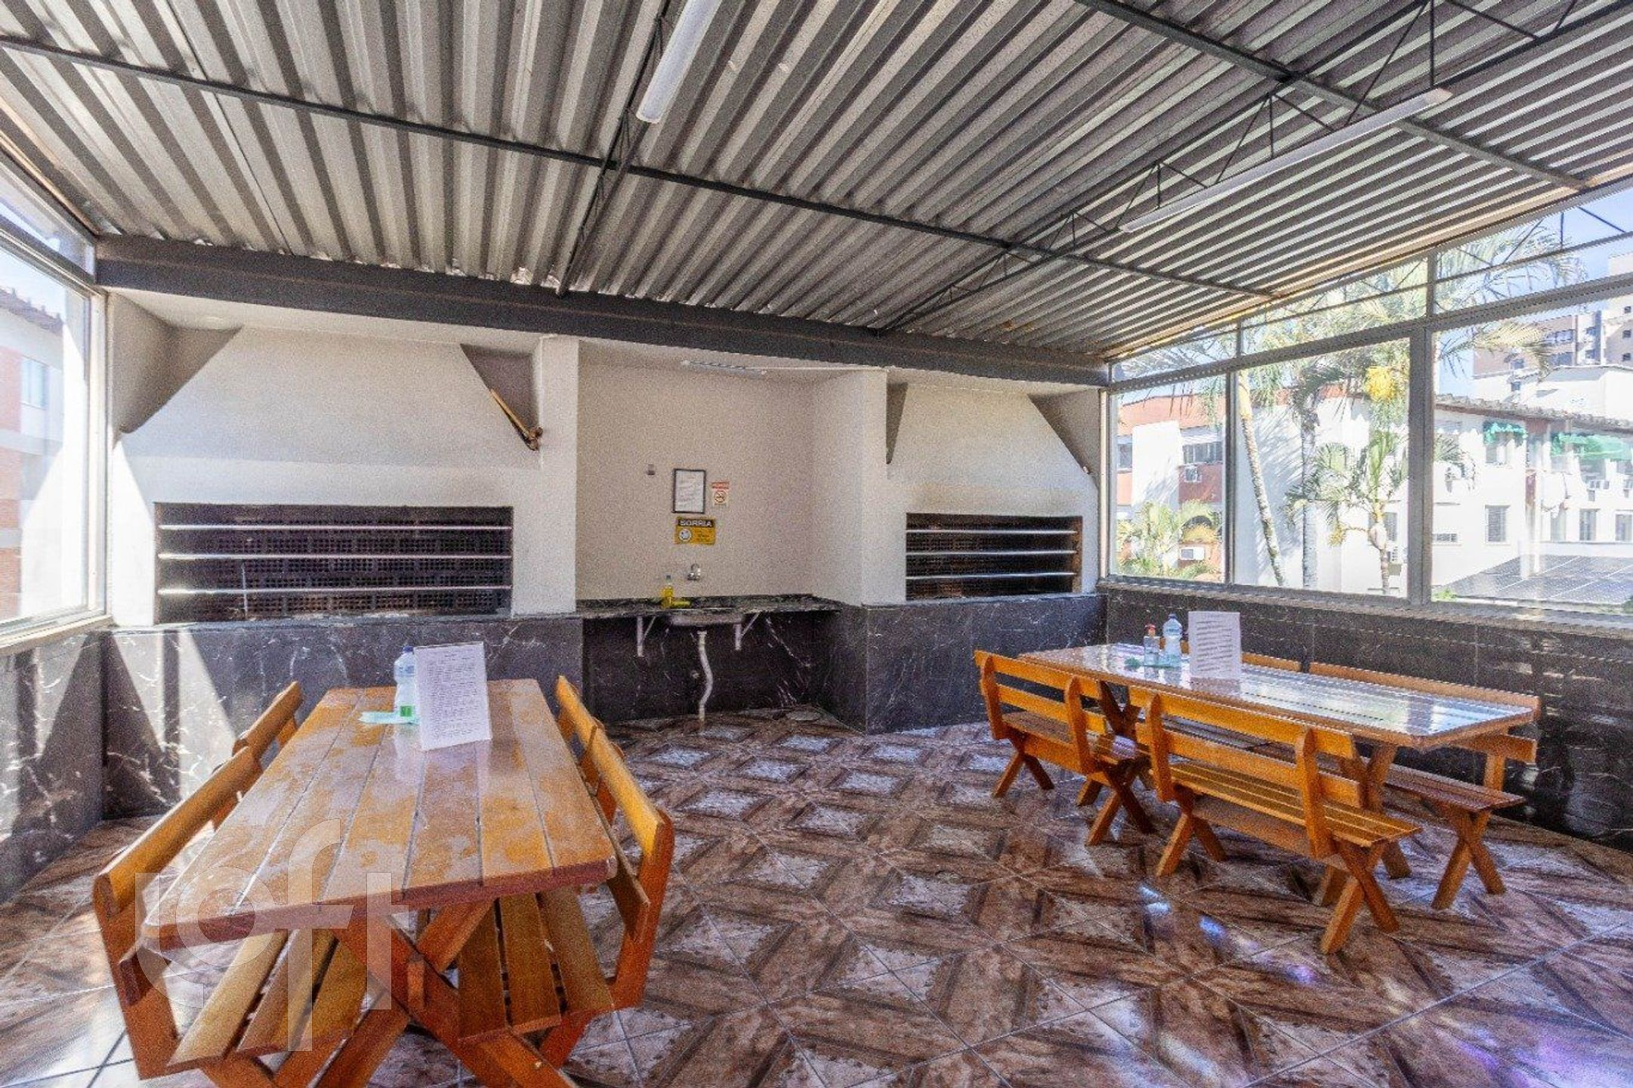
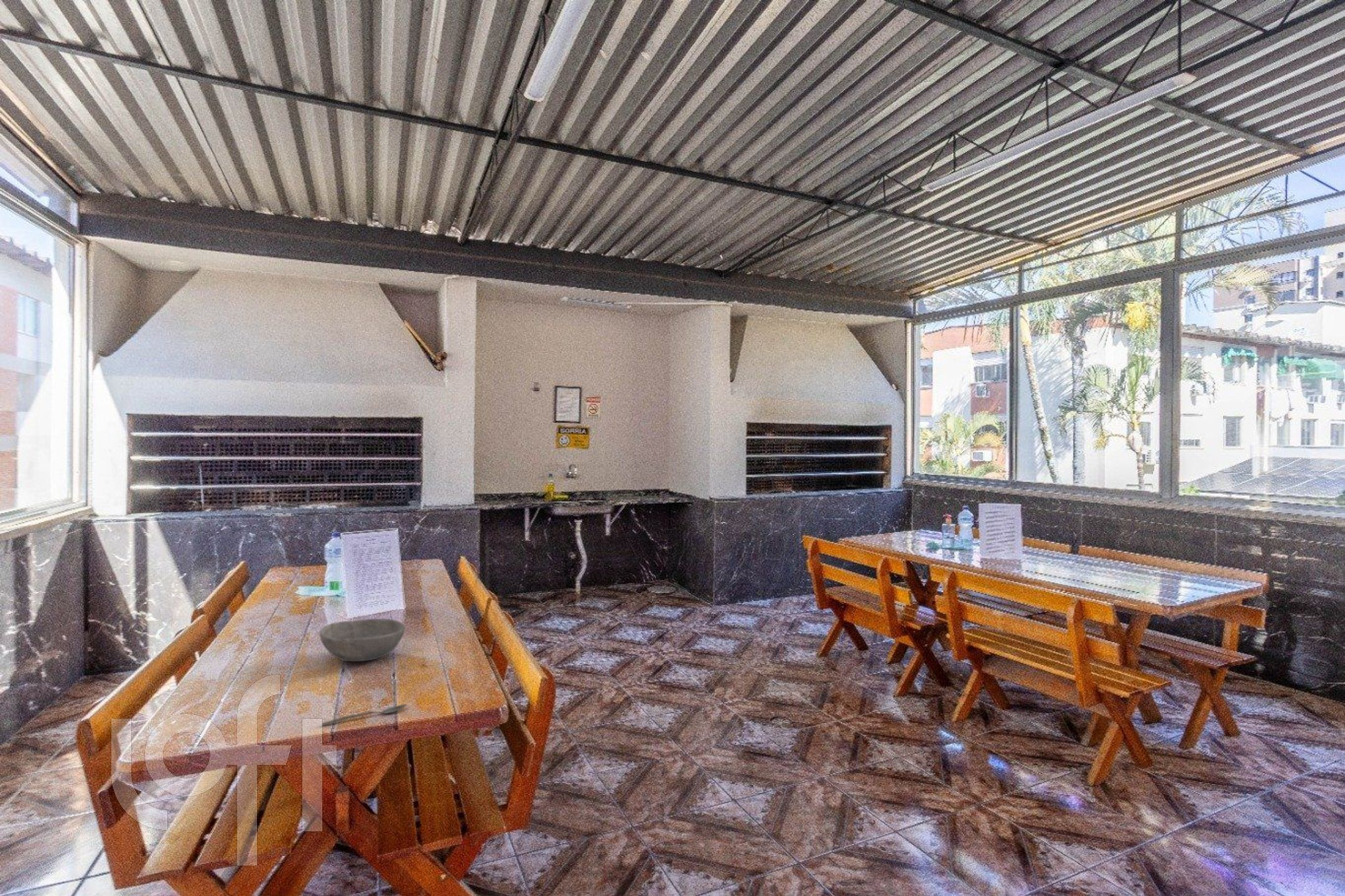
+ spoon (365, 714)
+ bowl (362, 642)
